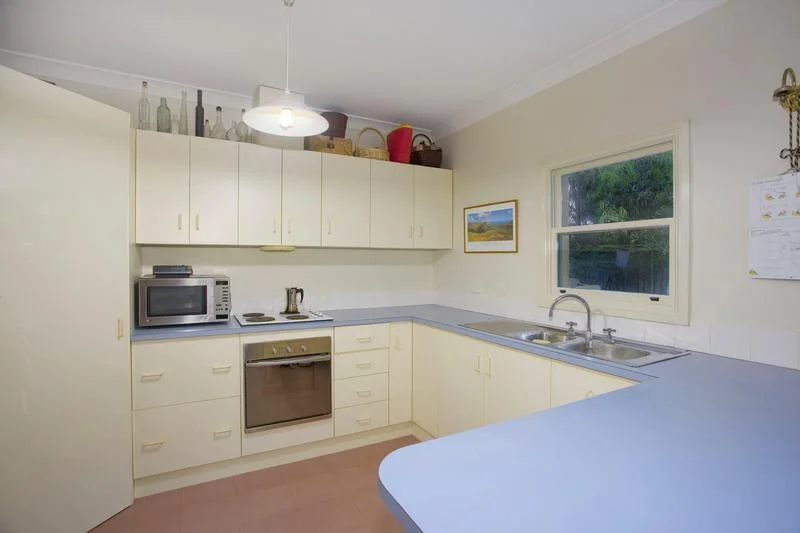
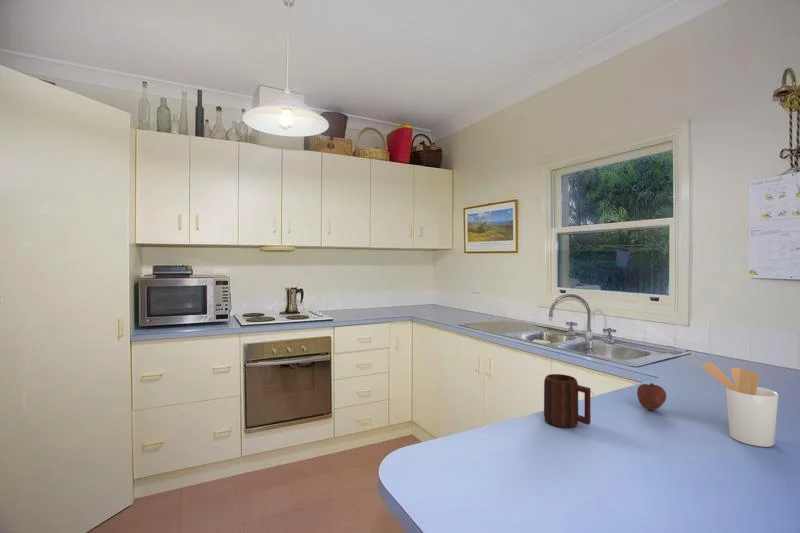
+ fruit (651, 396)
+ mug (566, 401)
+ utensil holder (737, 400)
